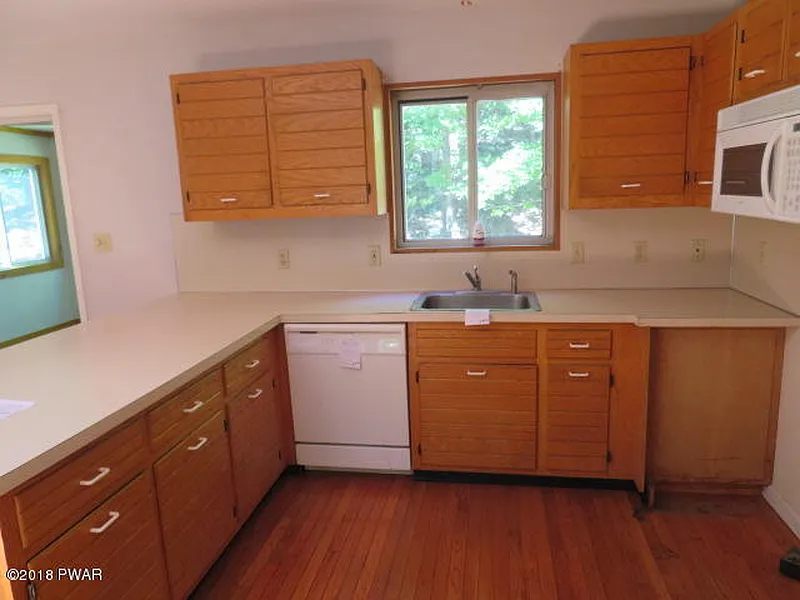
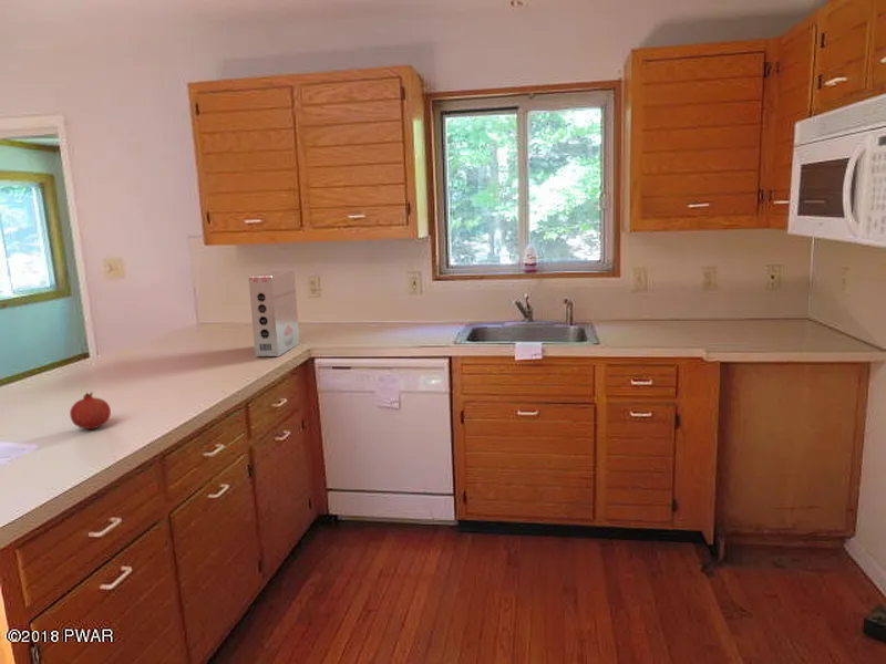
+ fruit (90, 409)
+ cereal box (275, 312)
